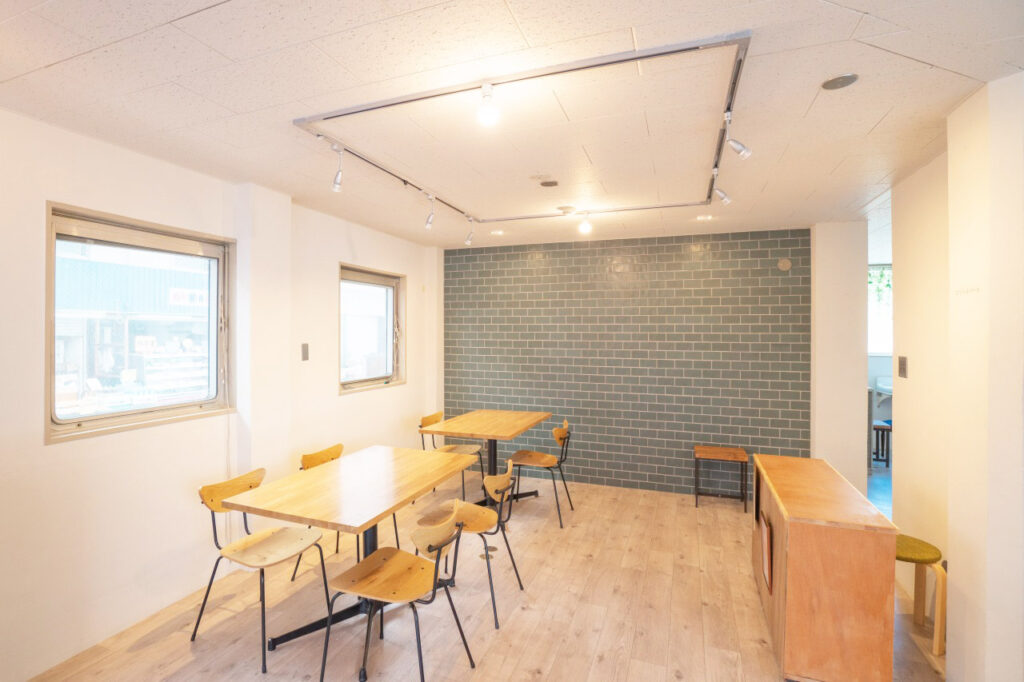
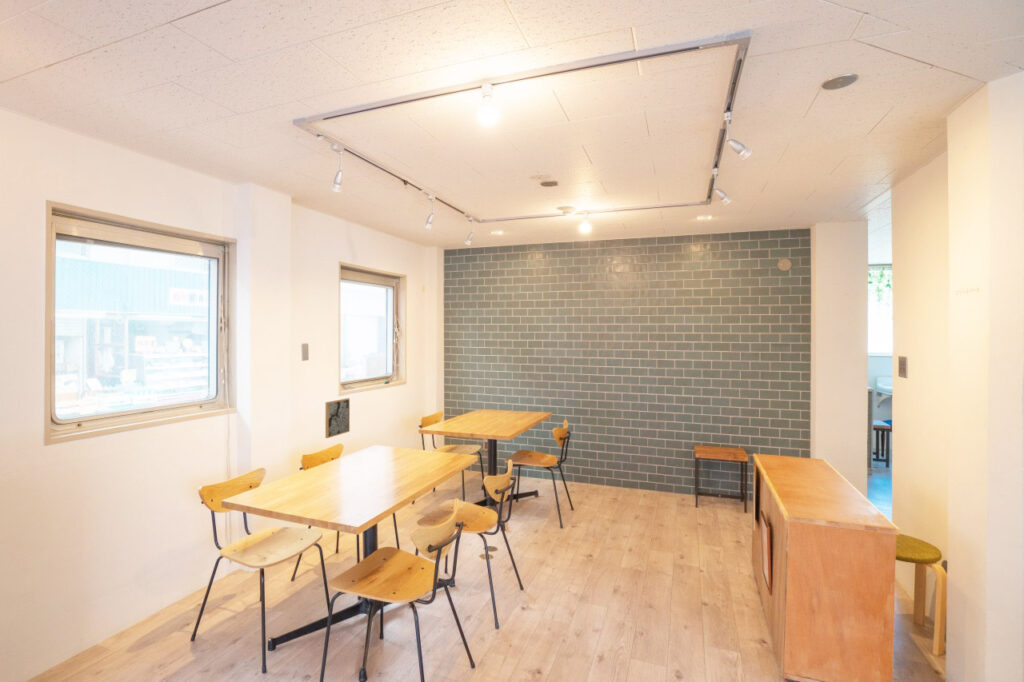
+ wall art (337, 417)
